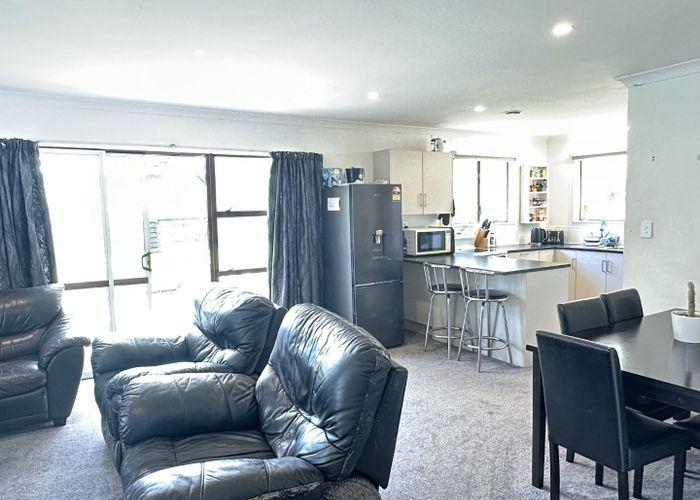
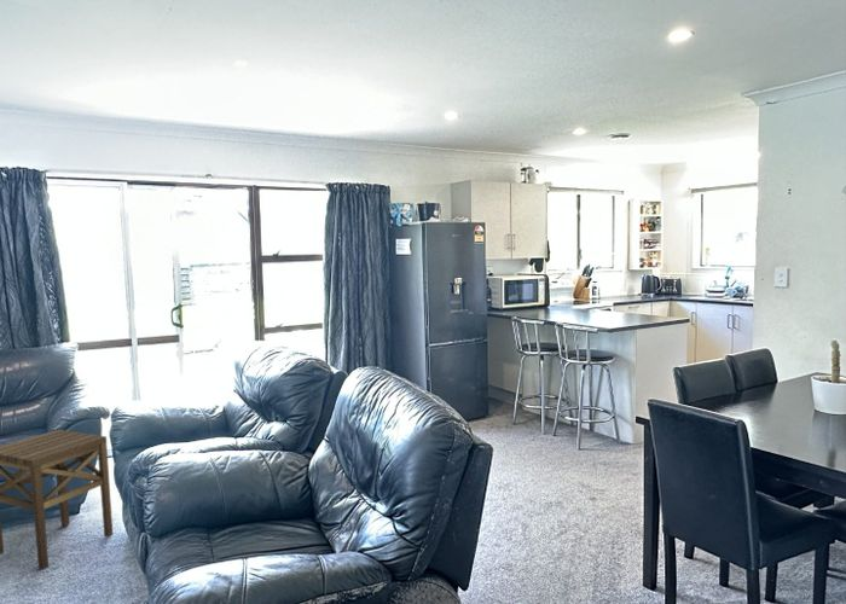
+ side table (51, 494)
